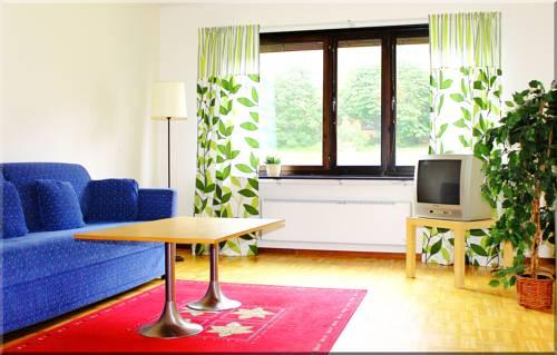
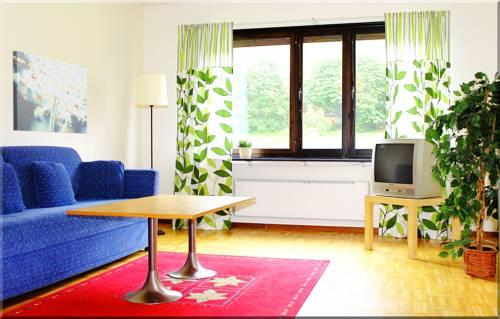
+ wall art (53, 96)
